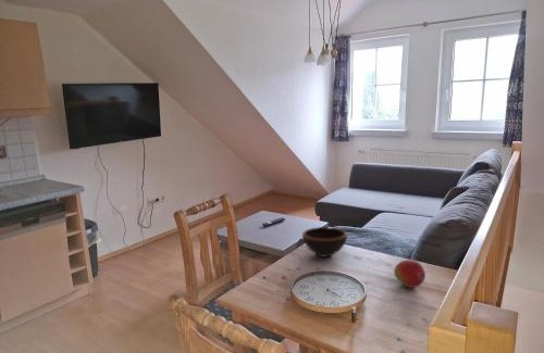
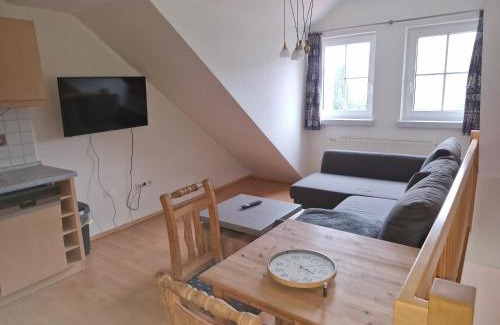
- fruit (408, 273)
- bowl (324, 243)
